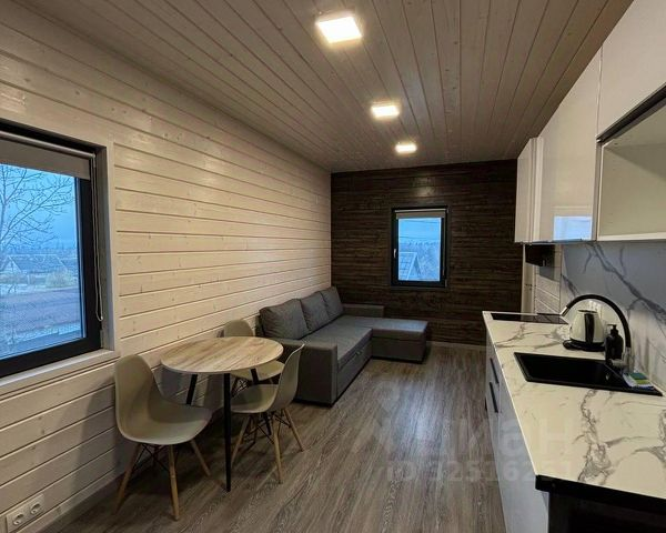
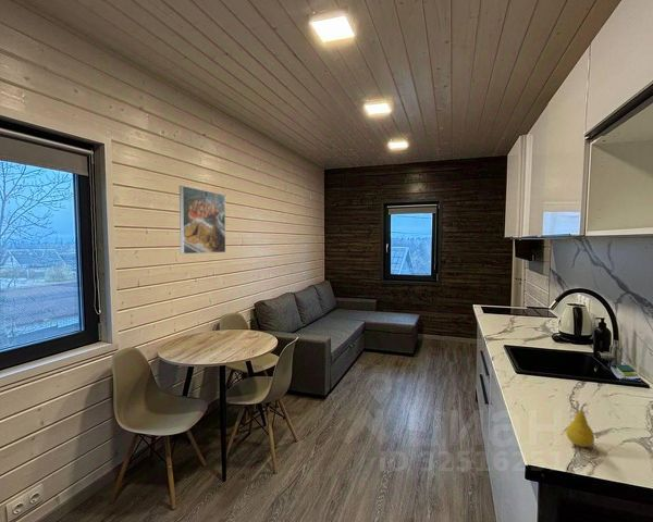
+ fruit (580, 424)
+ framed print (204, 222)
